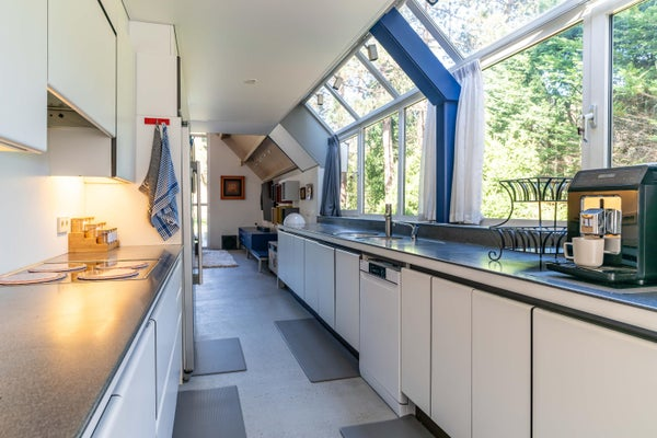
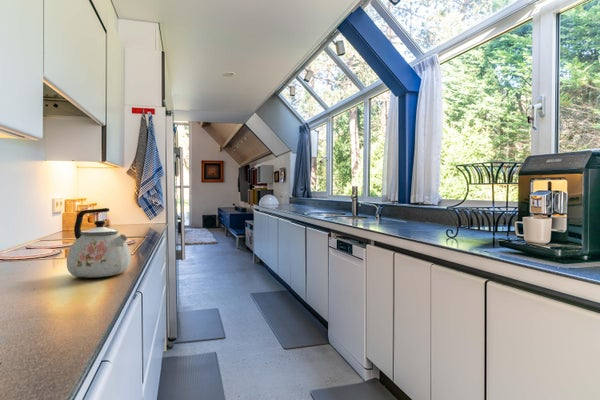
+ kettle (100, 241)
